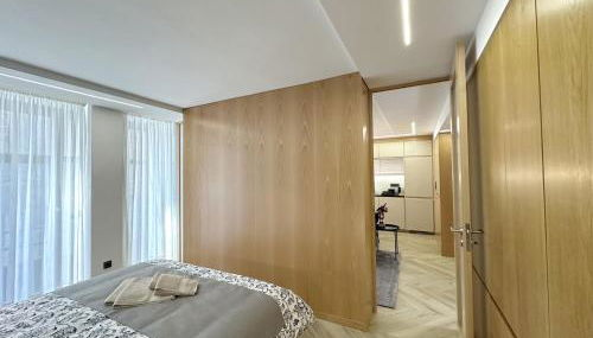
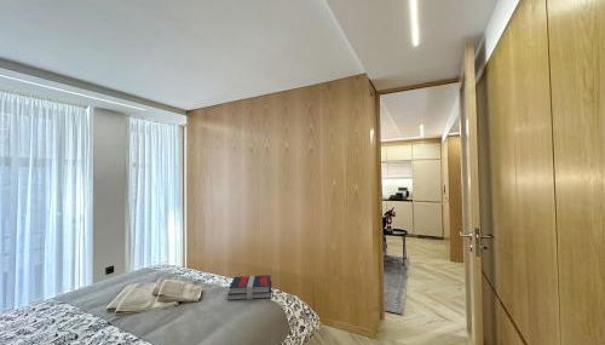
+ book (250, 286)
